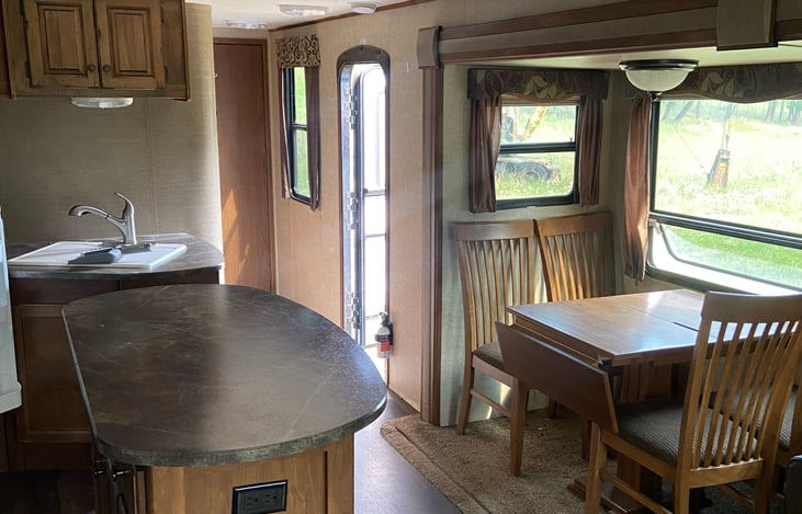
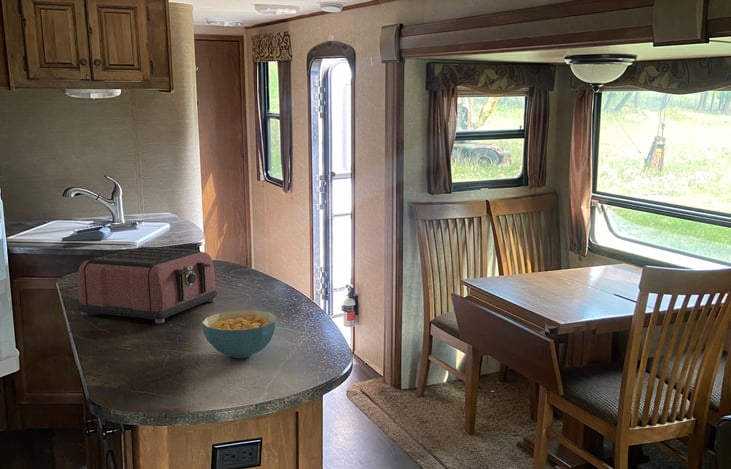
+ cereal bowl (240, 337)
+ toaster (152, 281)
